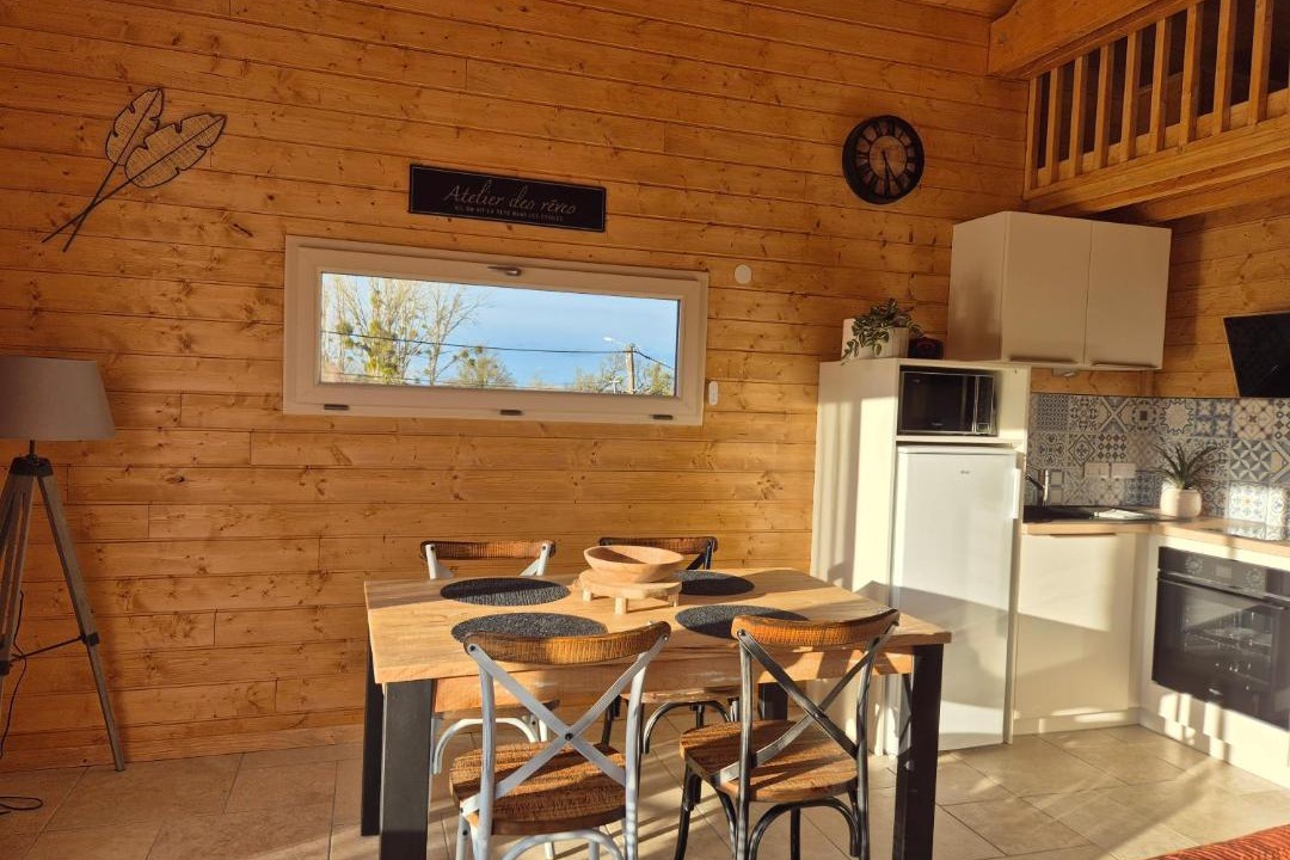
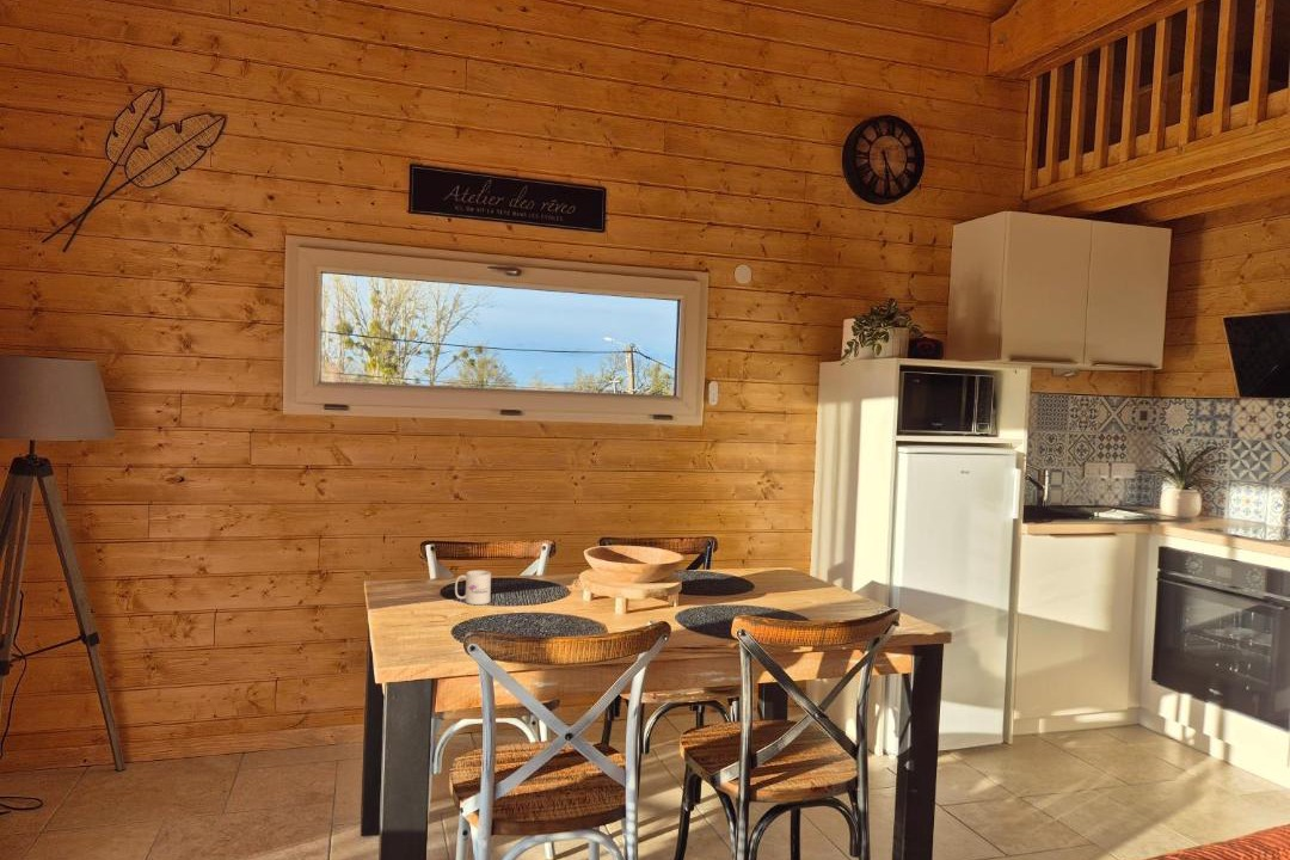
+ mug (472, 586)
